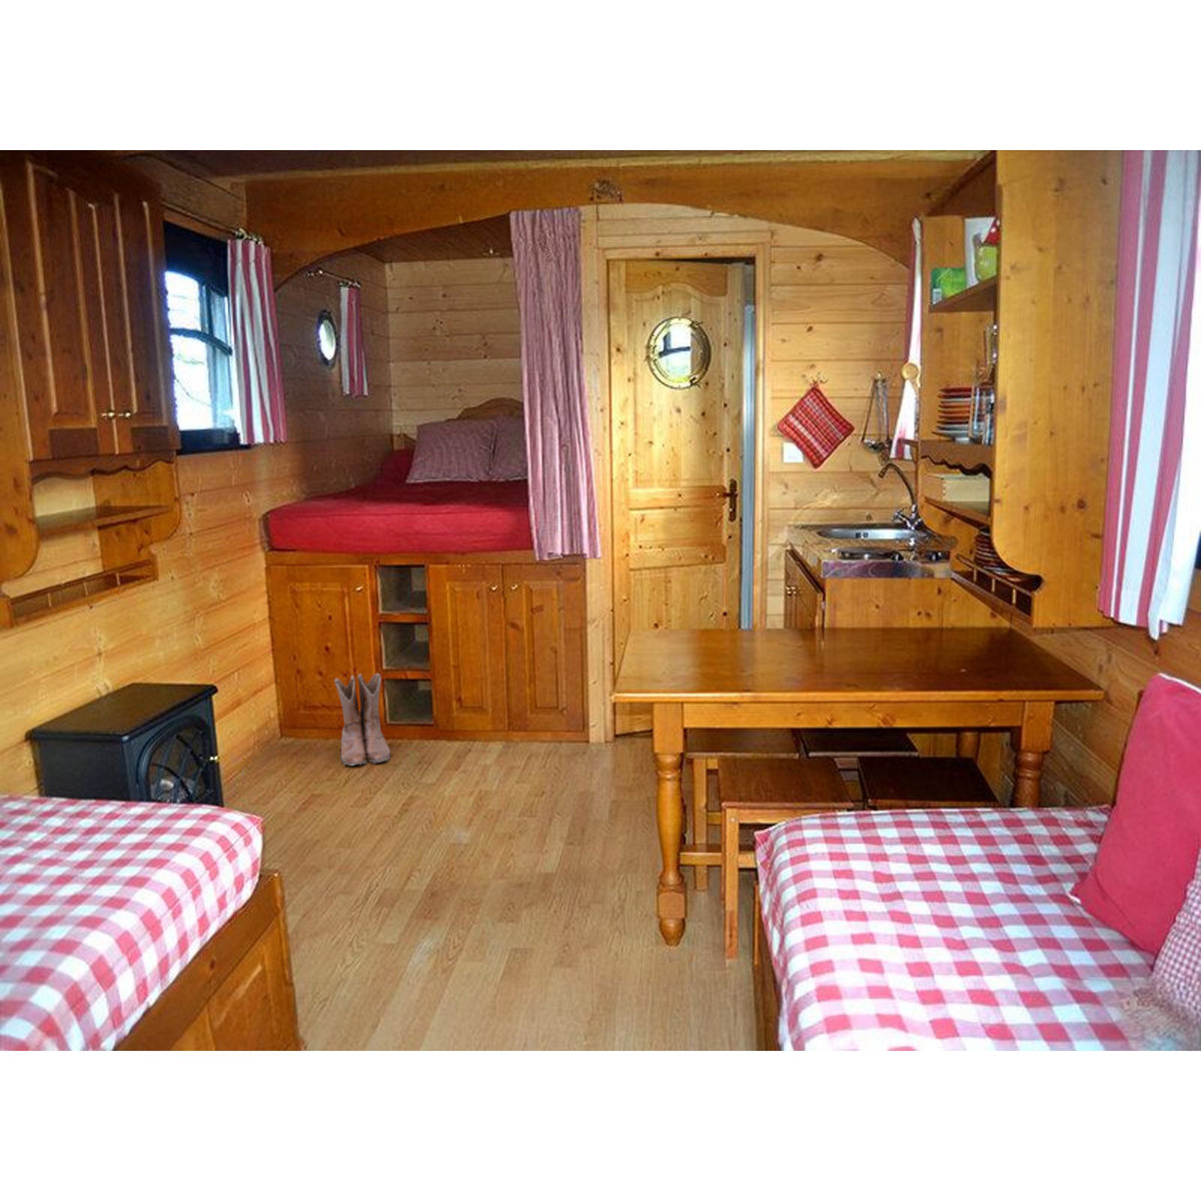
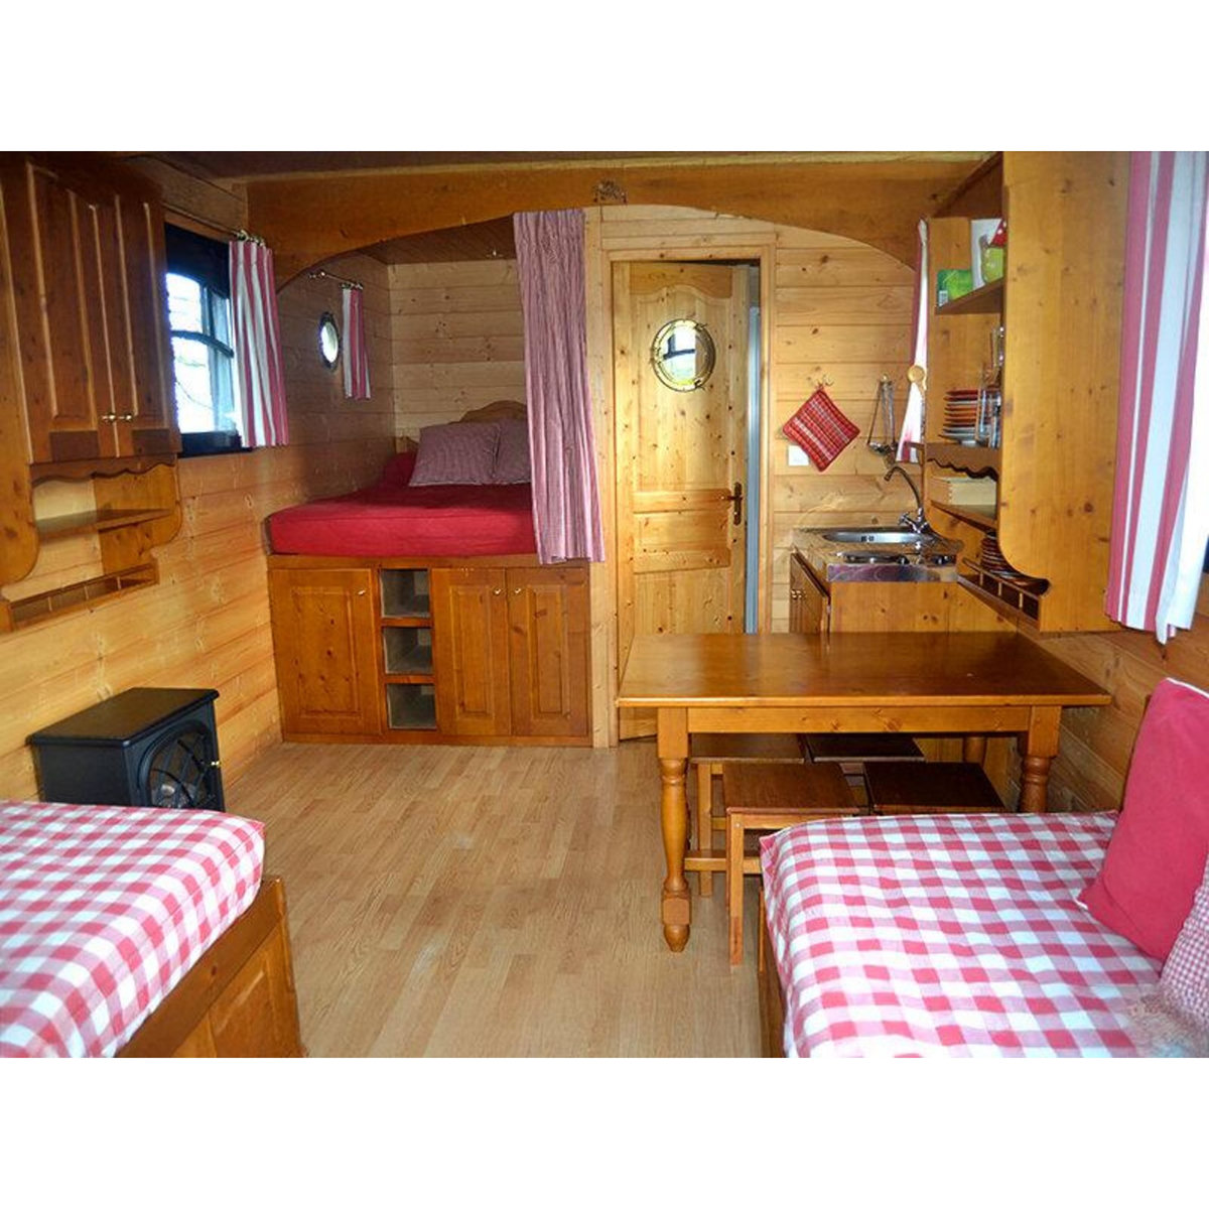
- boots (362, 716)
